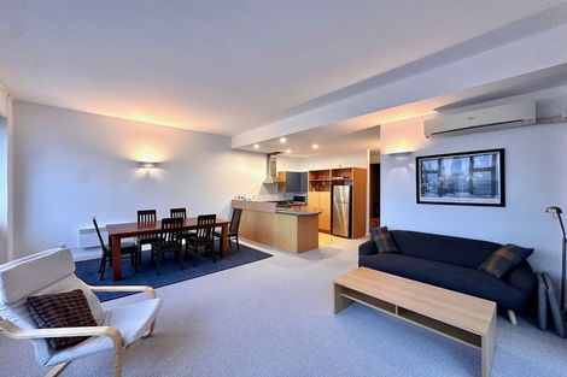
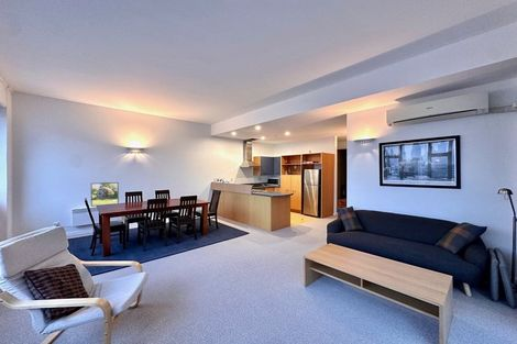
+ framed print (105, 193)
